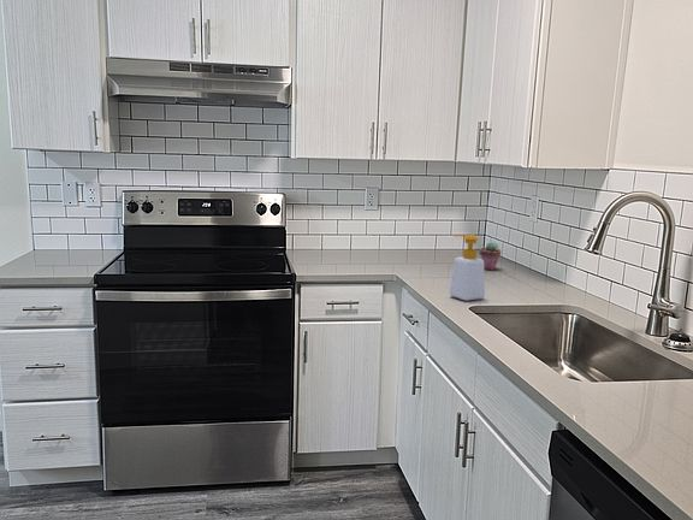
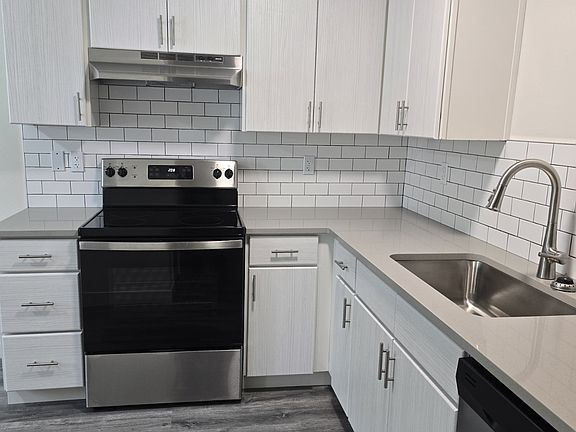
- potted succulent (490, 255)
- soap bottle (464, 265)
